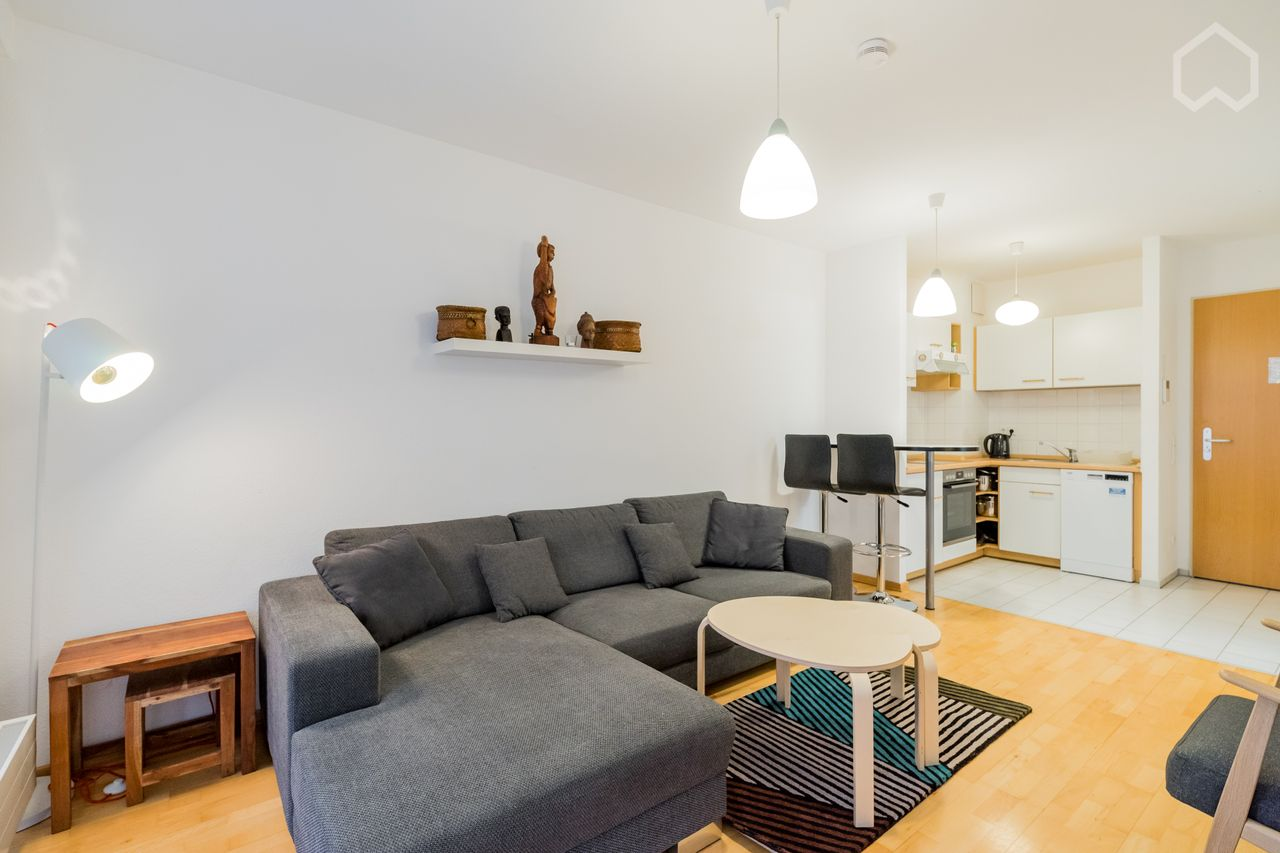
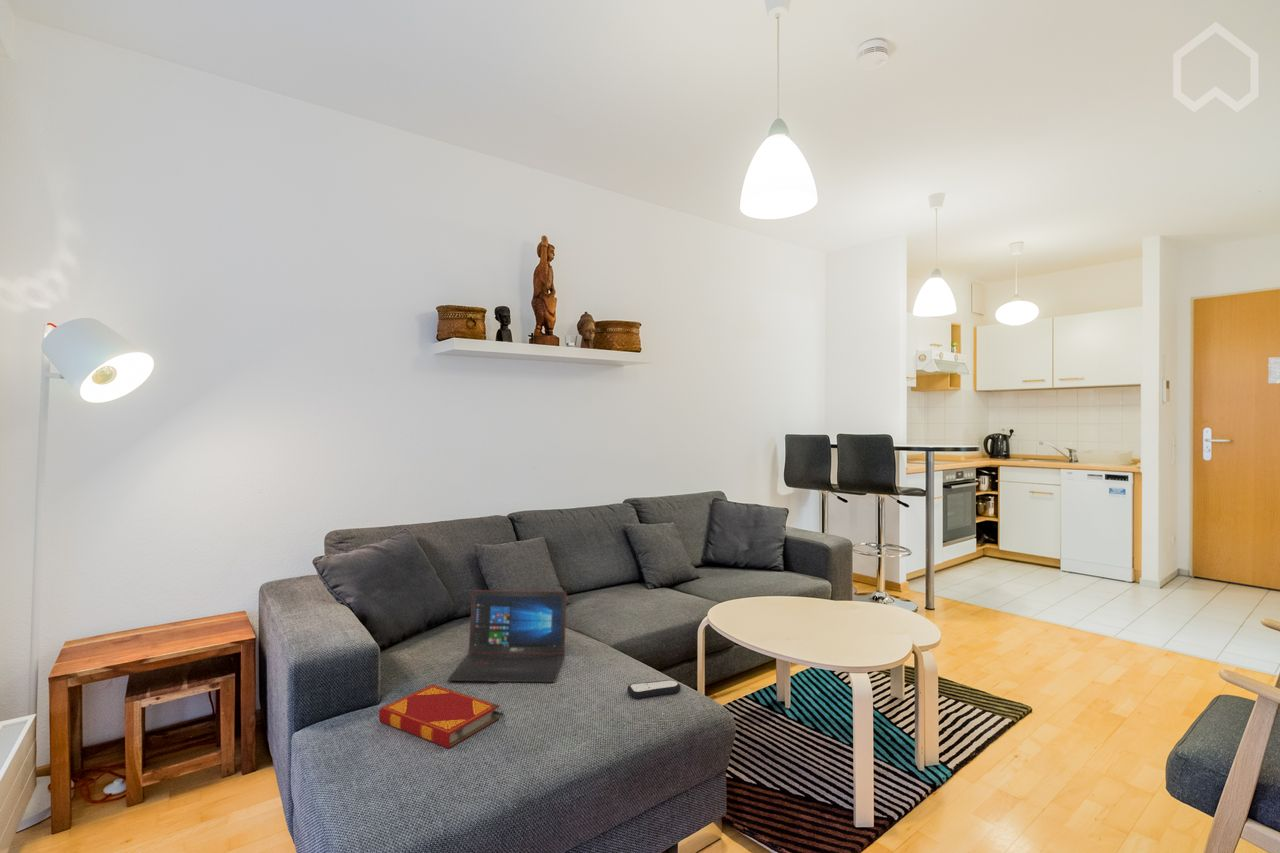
+ remote control (654, 688)
+ laptop (510, 633)
+ hardback book (439, 713)
